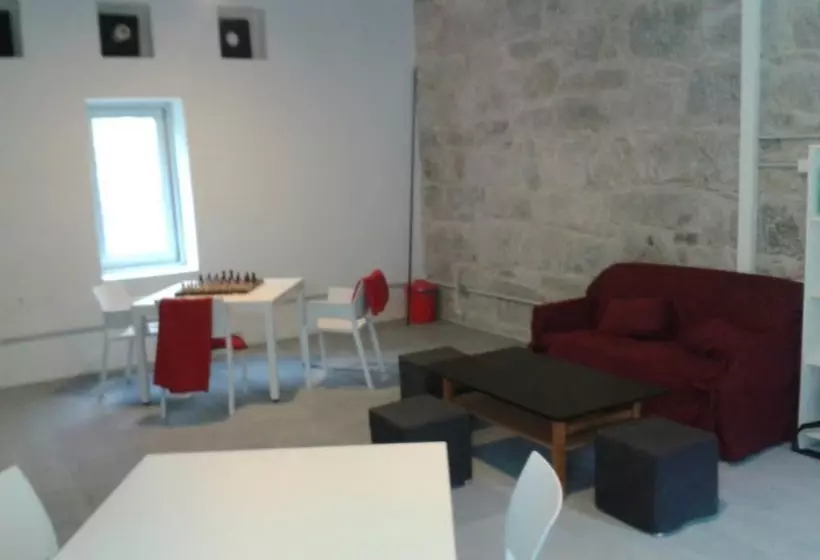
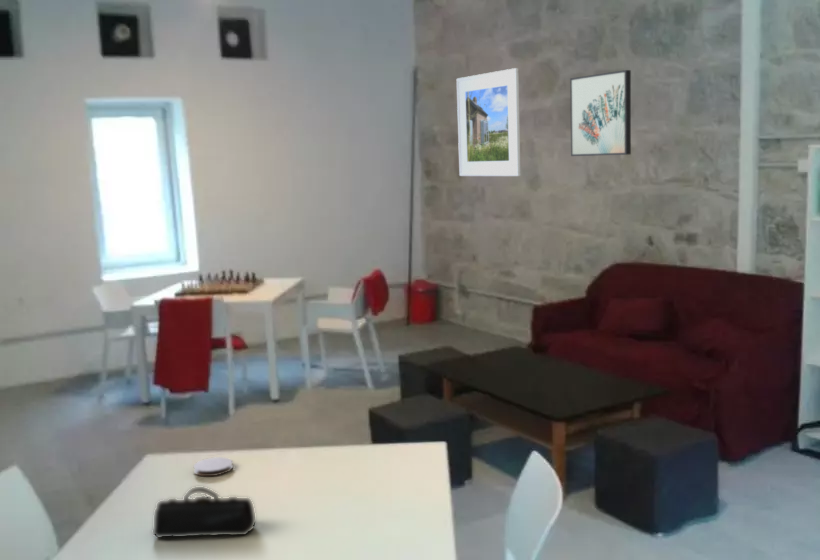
+ wall art (599, 115)
+ pencil case (203, 508)
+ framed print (487, 125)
+ coaster (213, 466)
